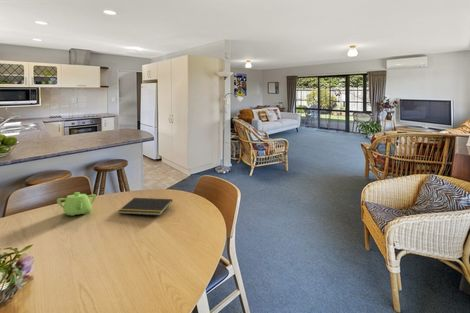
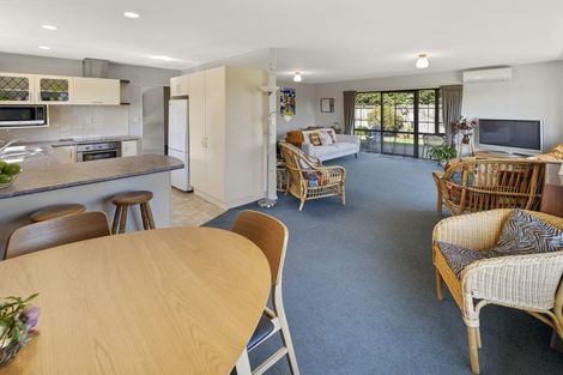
- teapot (77, 203)
- notepad (146, 205)
